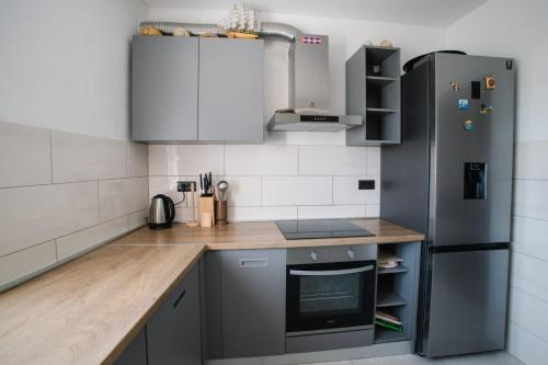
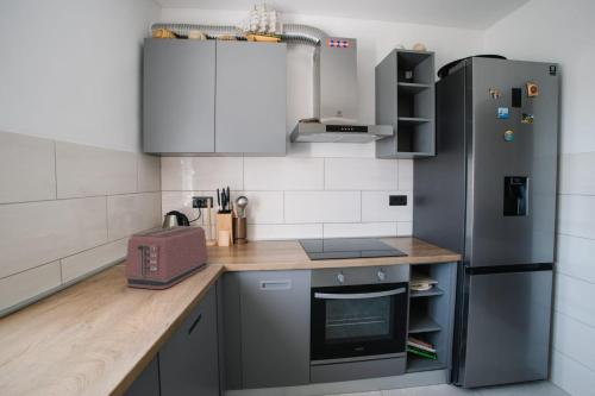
+ toaster (169, 253)
